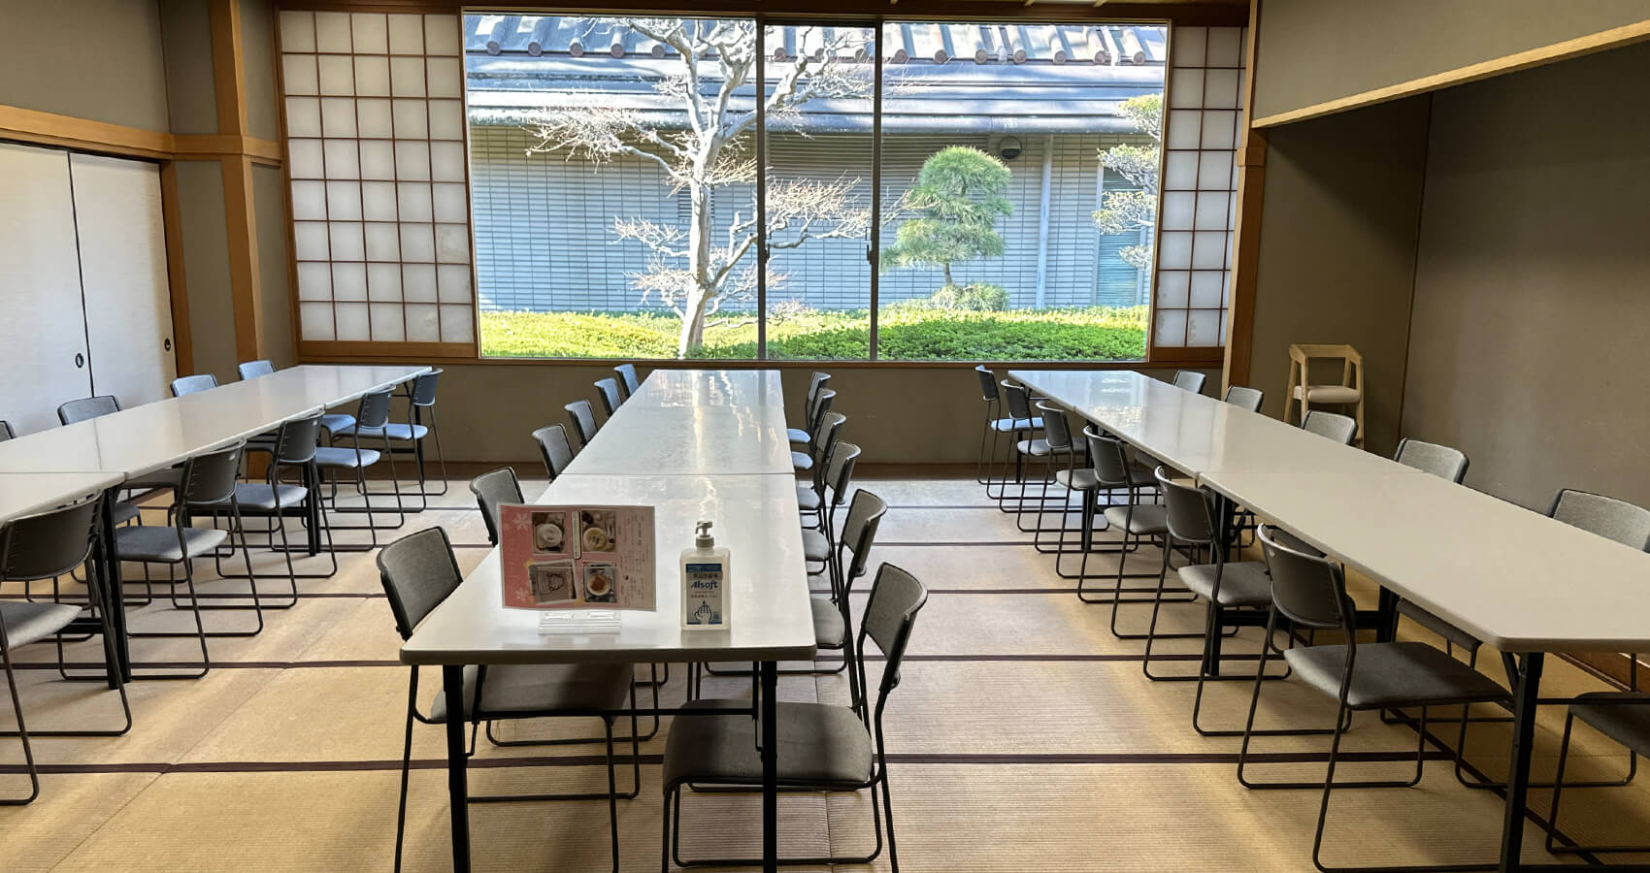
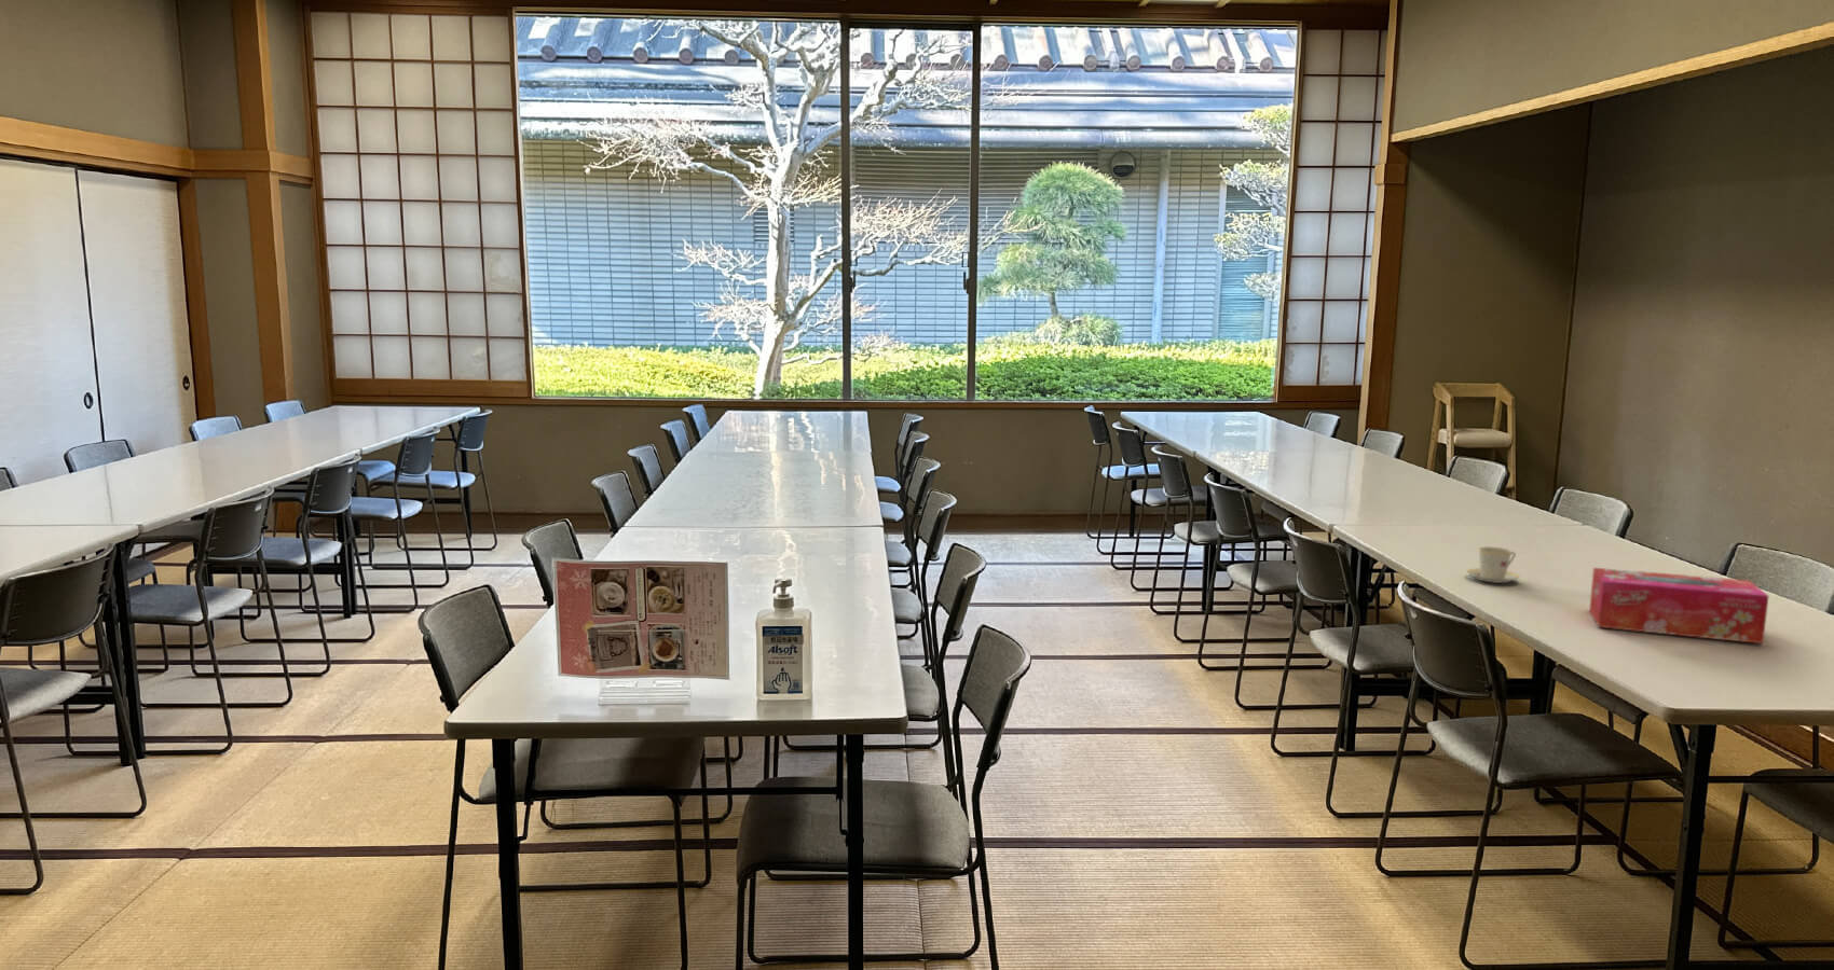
+ tissue box (1673, 604)
+ teacup (1493, 564)
